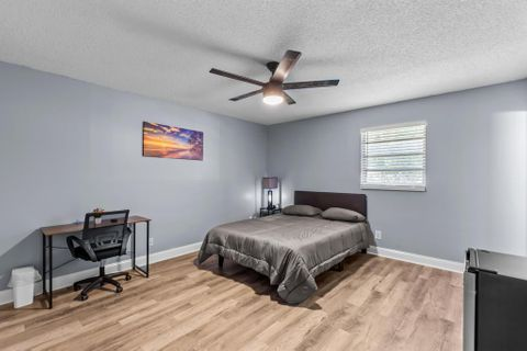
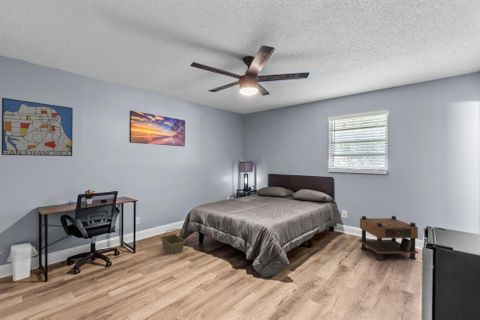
+ basket (172, 239)
+ nightstand (386, 236)
+ wall art (40, 129)
